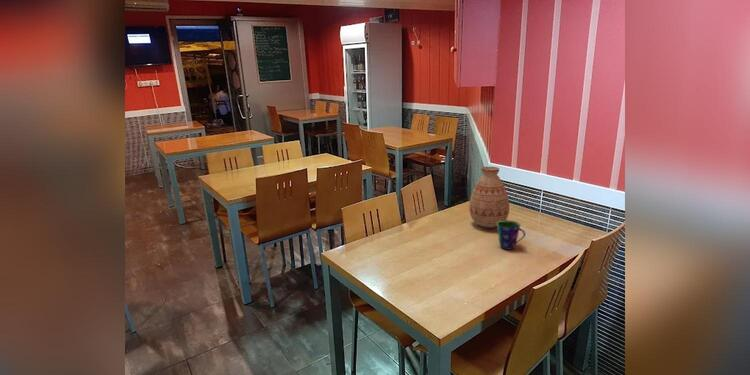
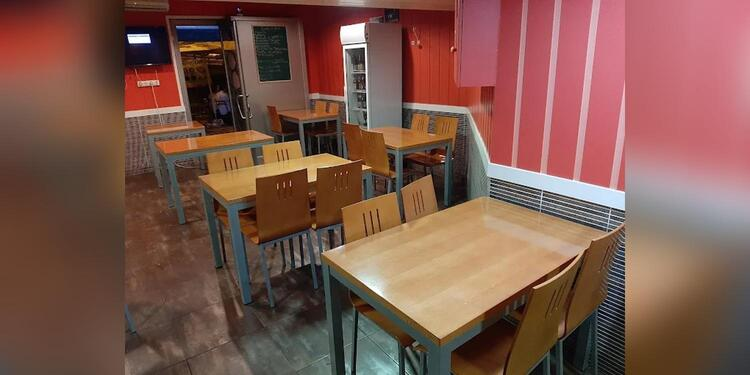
- vase (489, 197)
- cup (511, 236)
